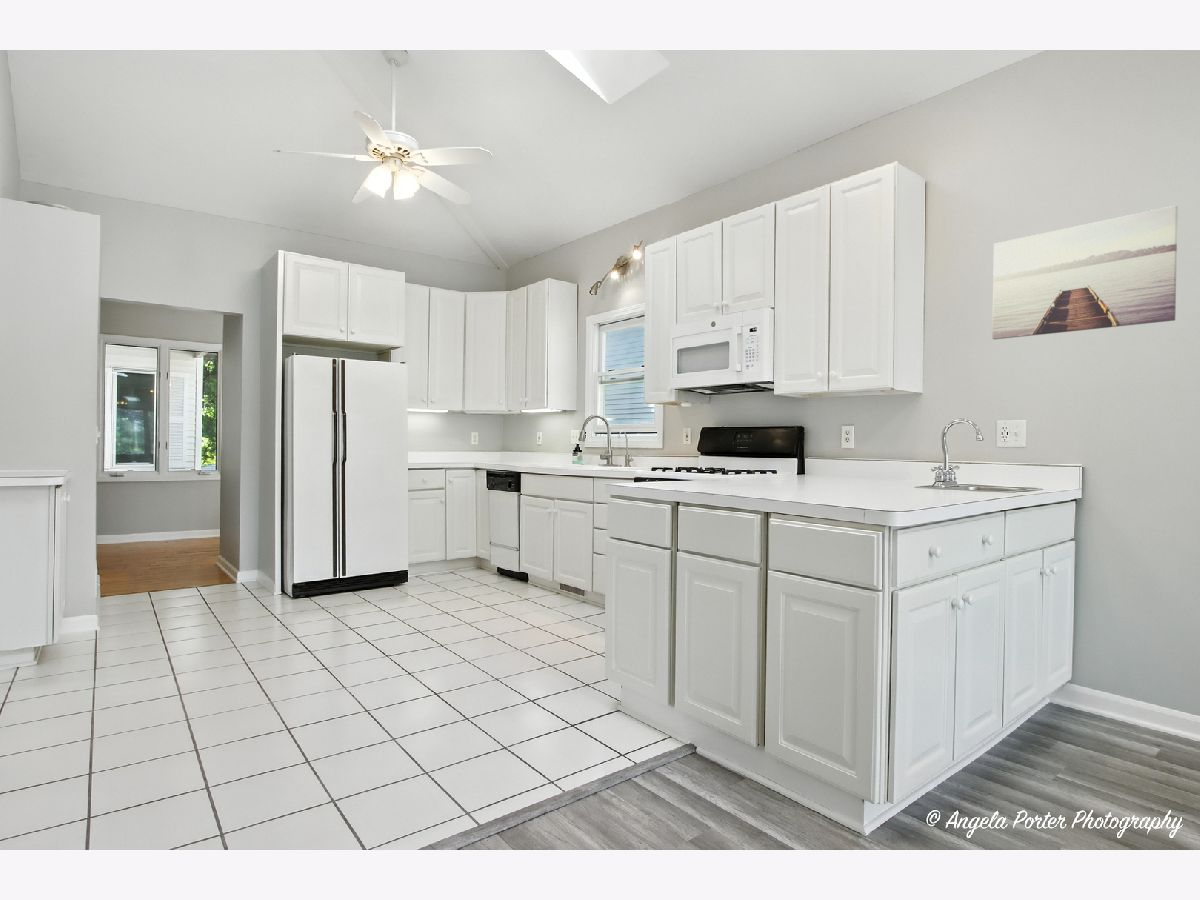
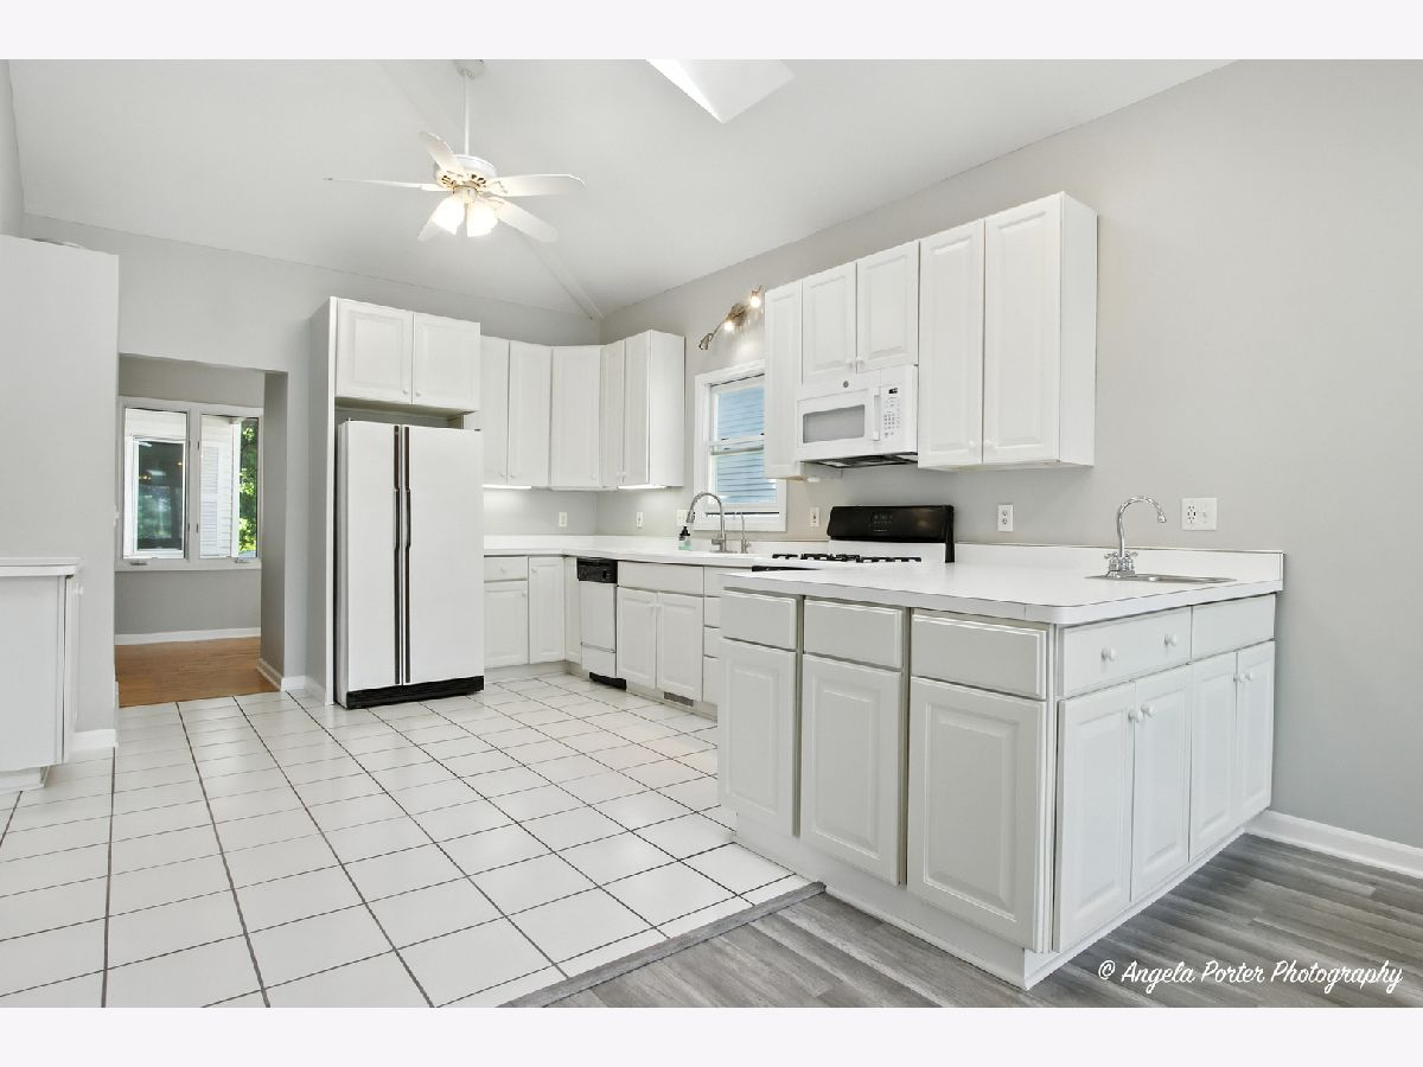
- wall art (1076, 278)
